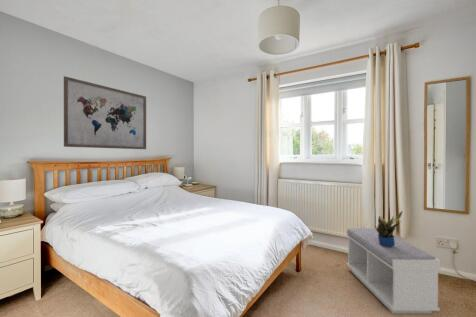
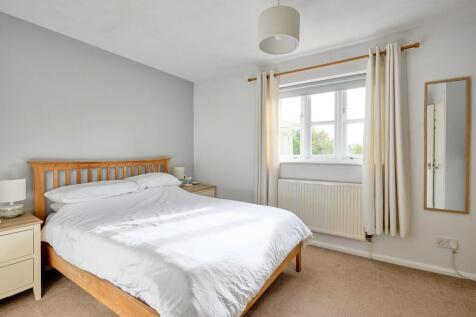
- bench (384, 264)
- potted plant (391, 227)
- wall art (110, 118)
